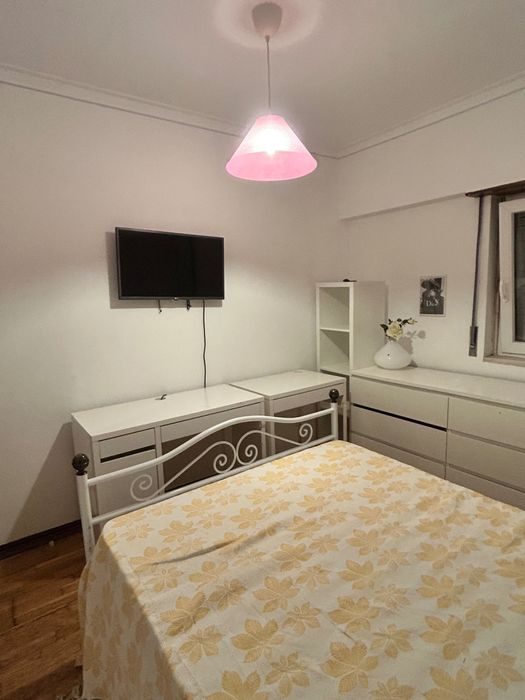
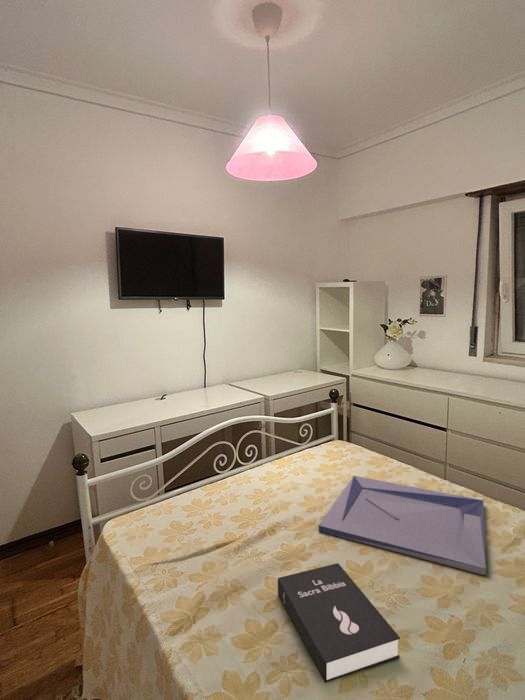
+ tray (405, 514)
+ booklet (332, 613)
